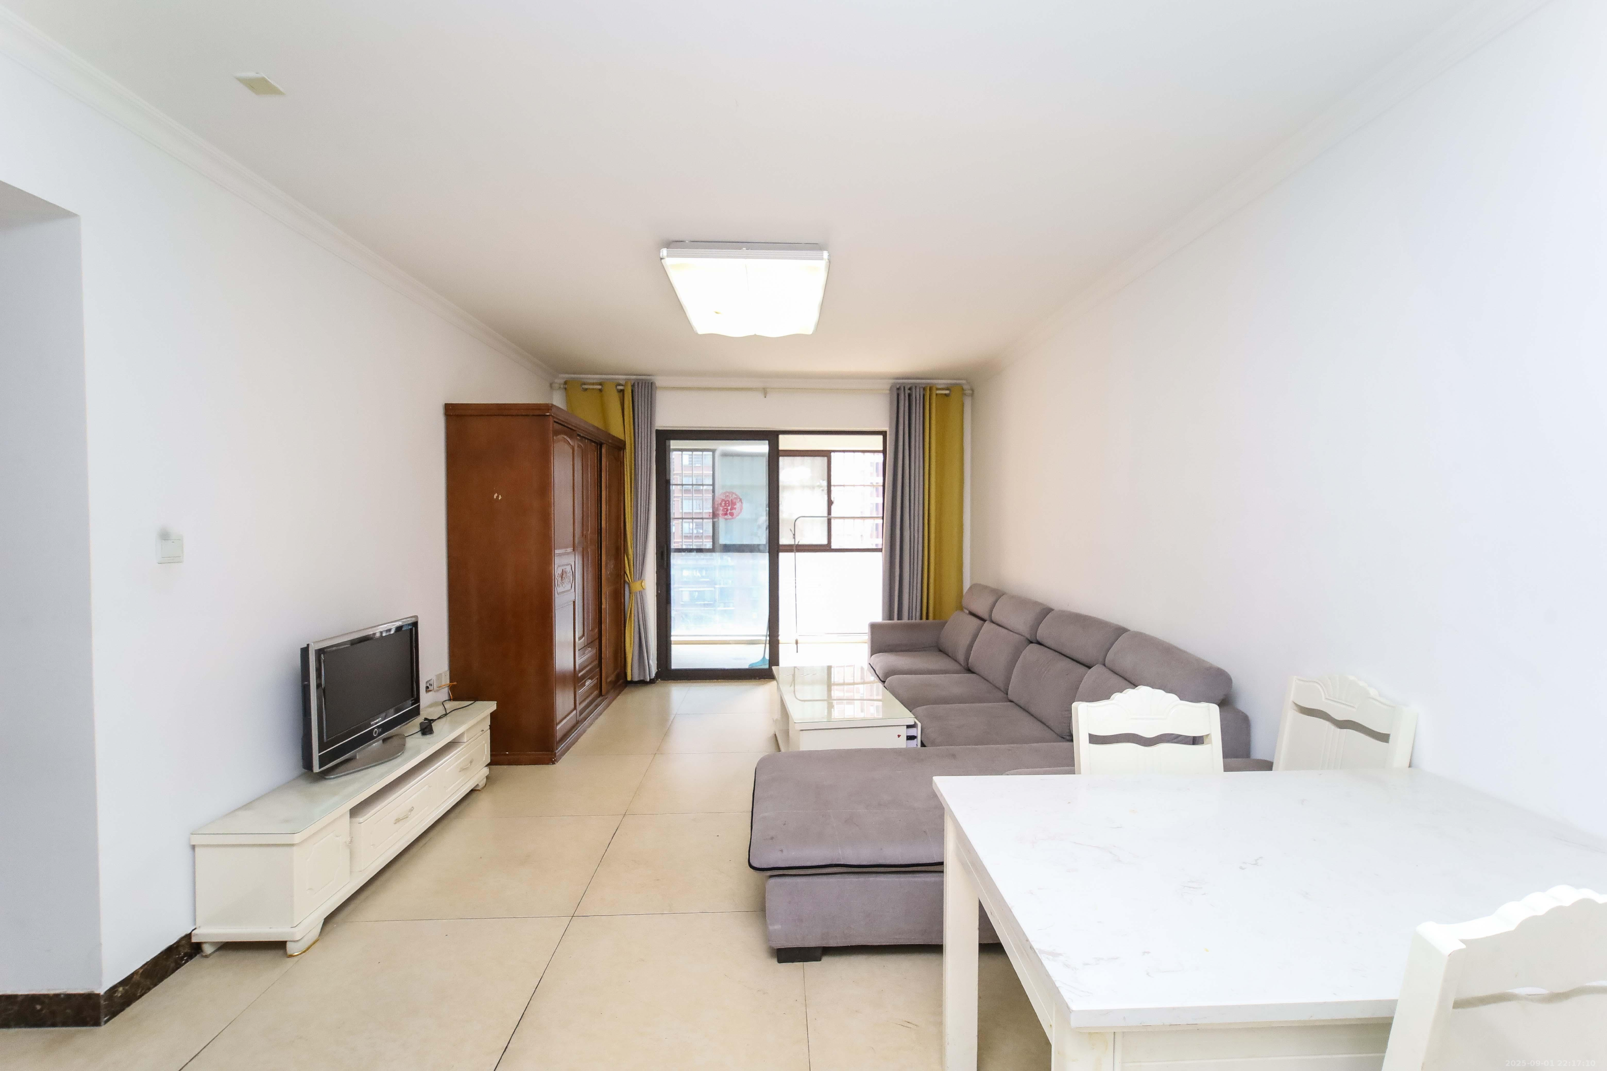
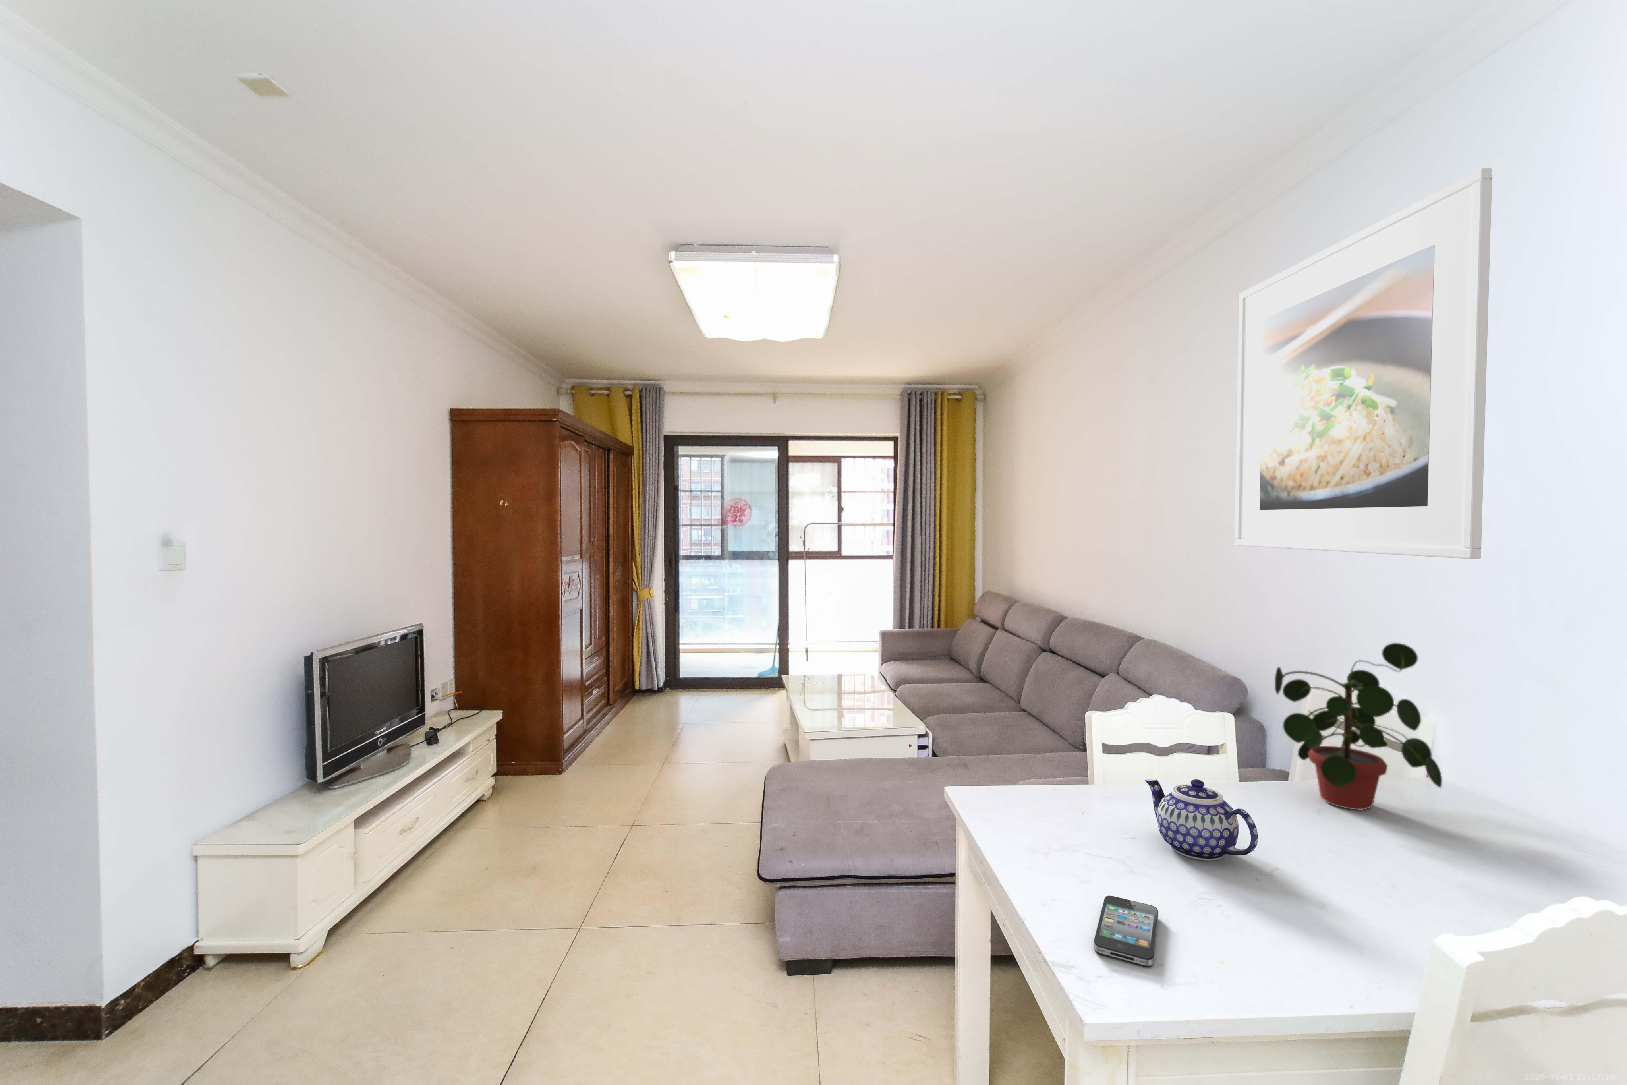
+ teapot (1197, 815)
+ smartphone (1127, 929)
+ potted plant (1355, 721)
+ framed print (1334, 398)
